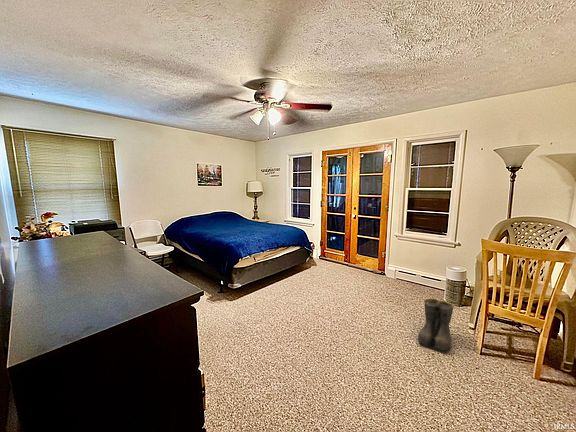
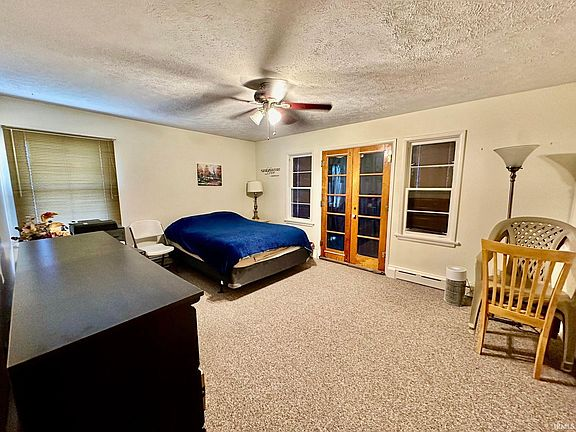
- boots (435, 323)
